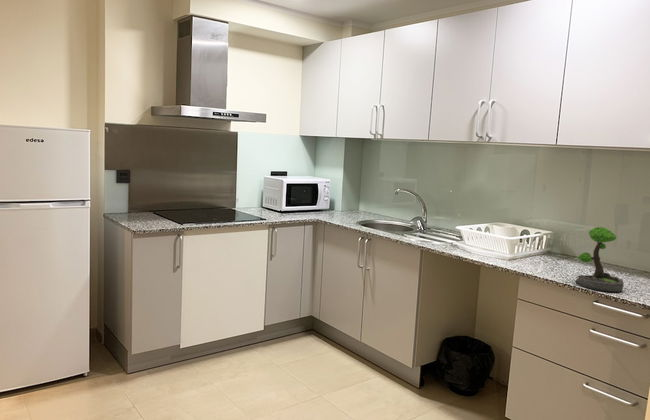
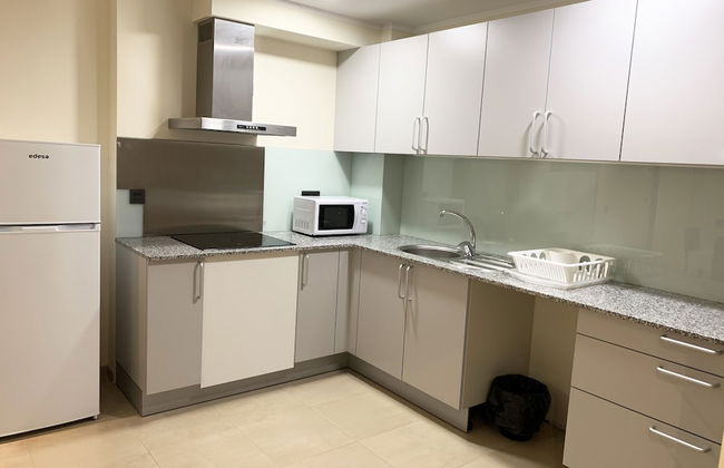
- plant (599, 257)
